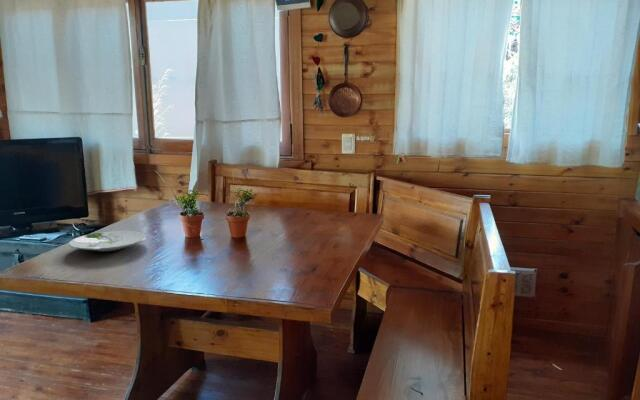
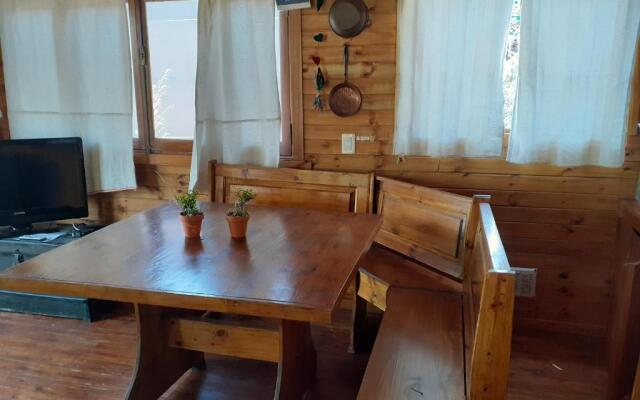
- plate (109, 243)
